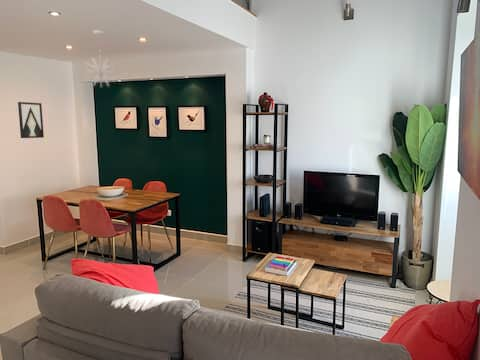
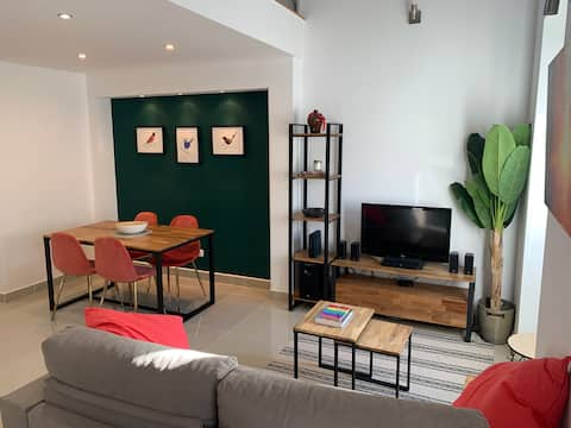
- wall art (31, 120)
- pendant light (100, 59)
